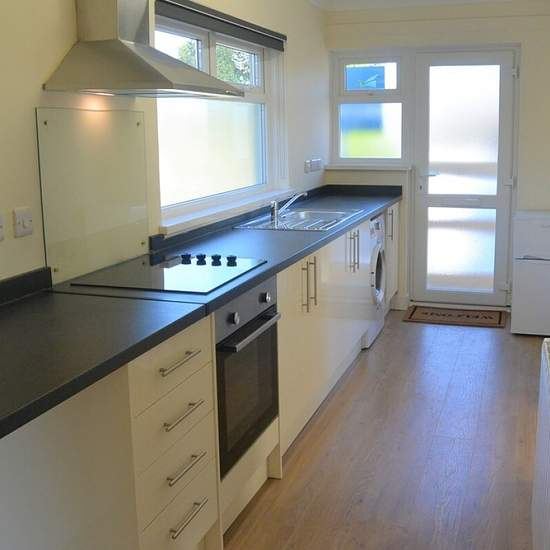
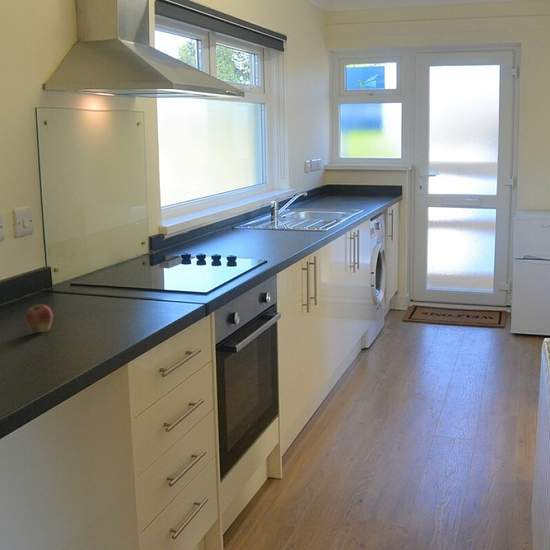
+ fruit (39, 316)
